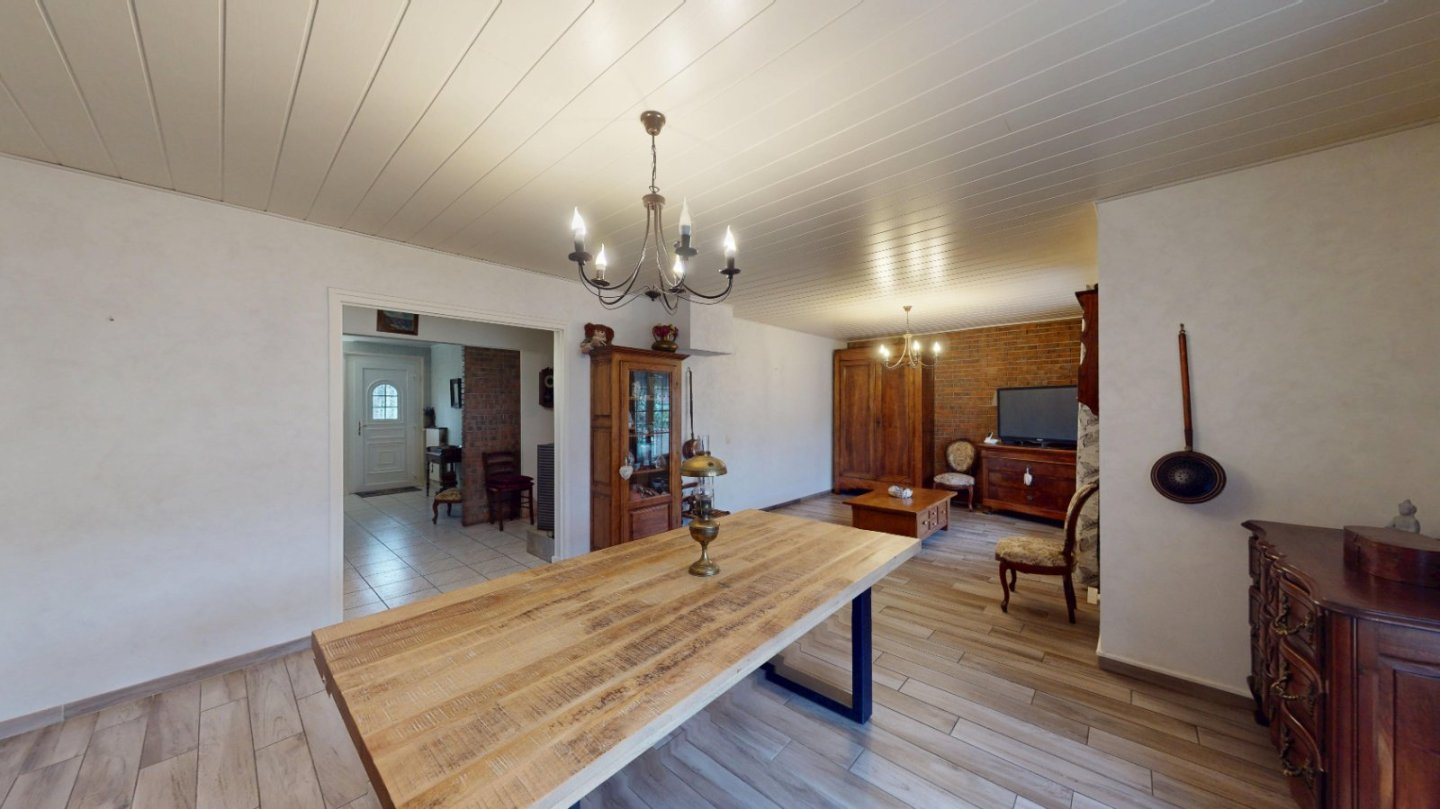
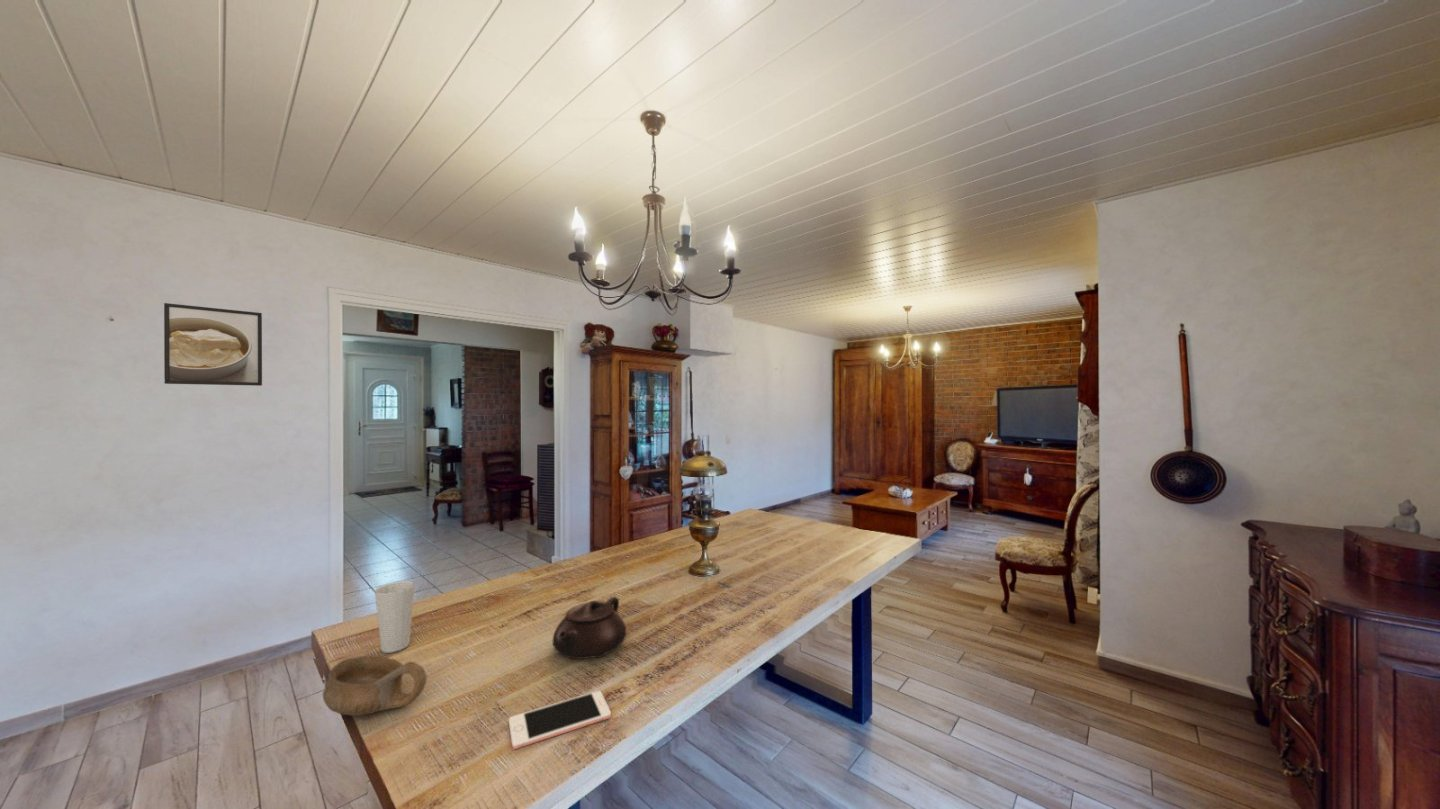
+ cup (395, 617)
+ cell phone (560, 717)
+ bowl (378, 683)
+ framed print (215, 346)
+ teapot (592, 624)
